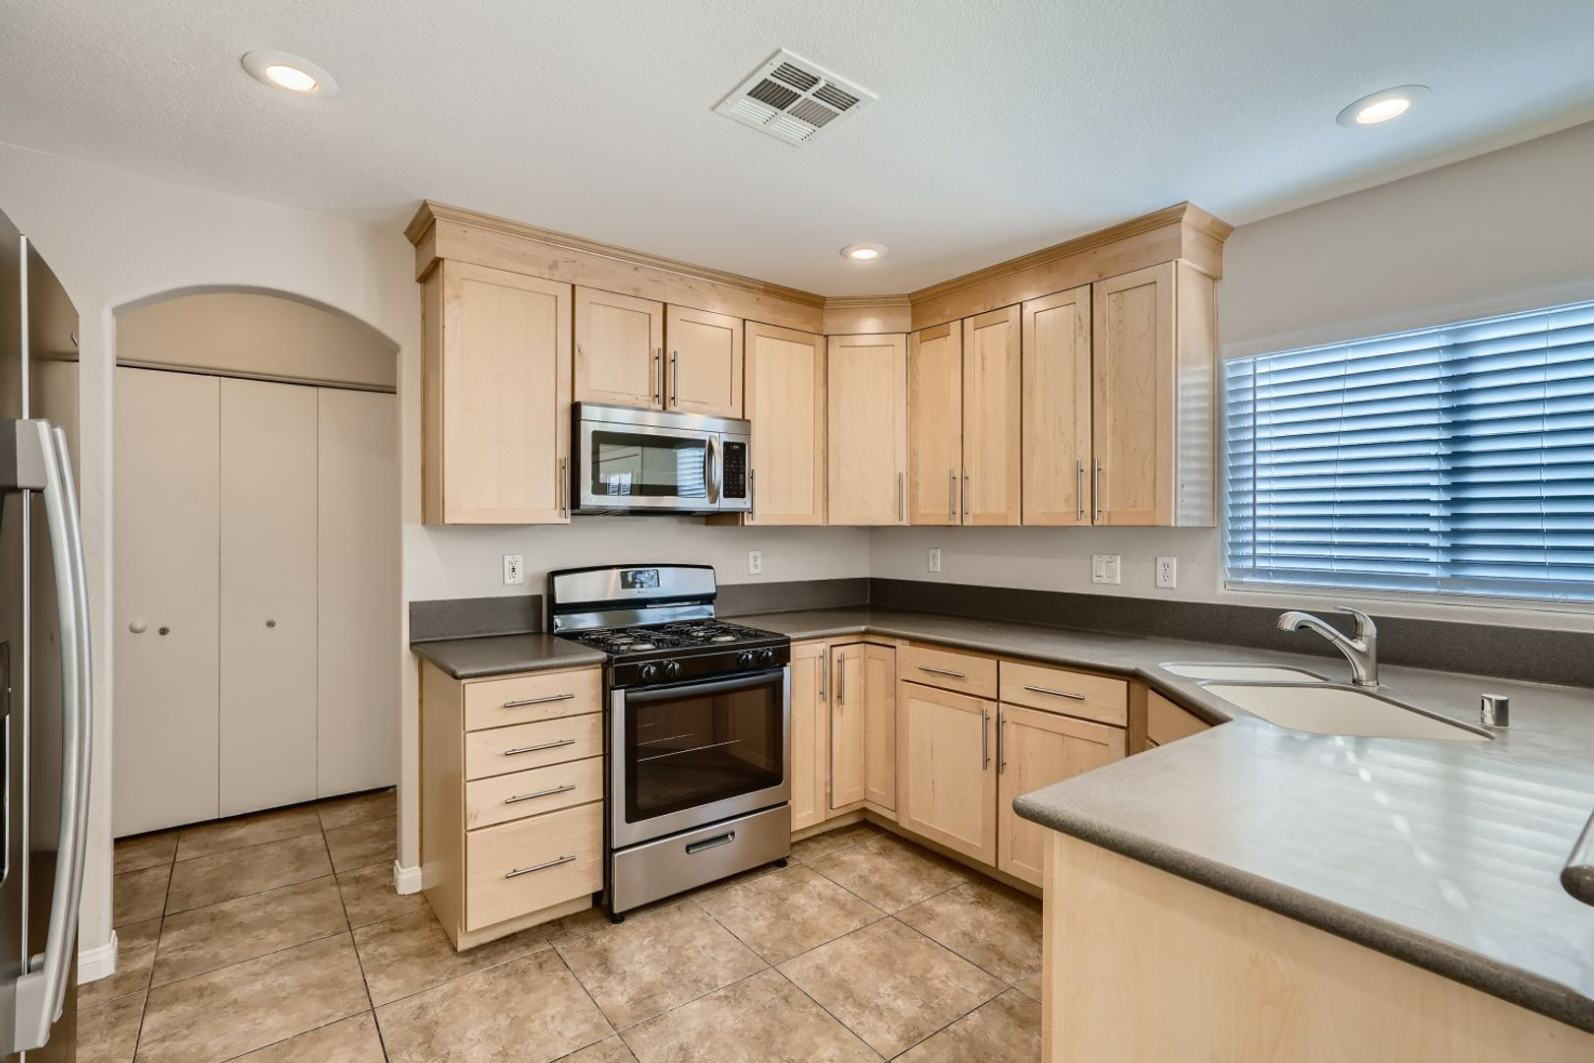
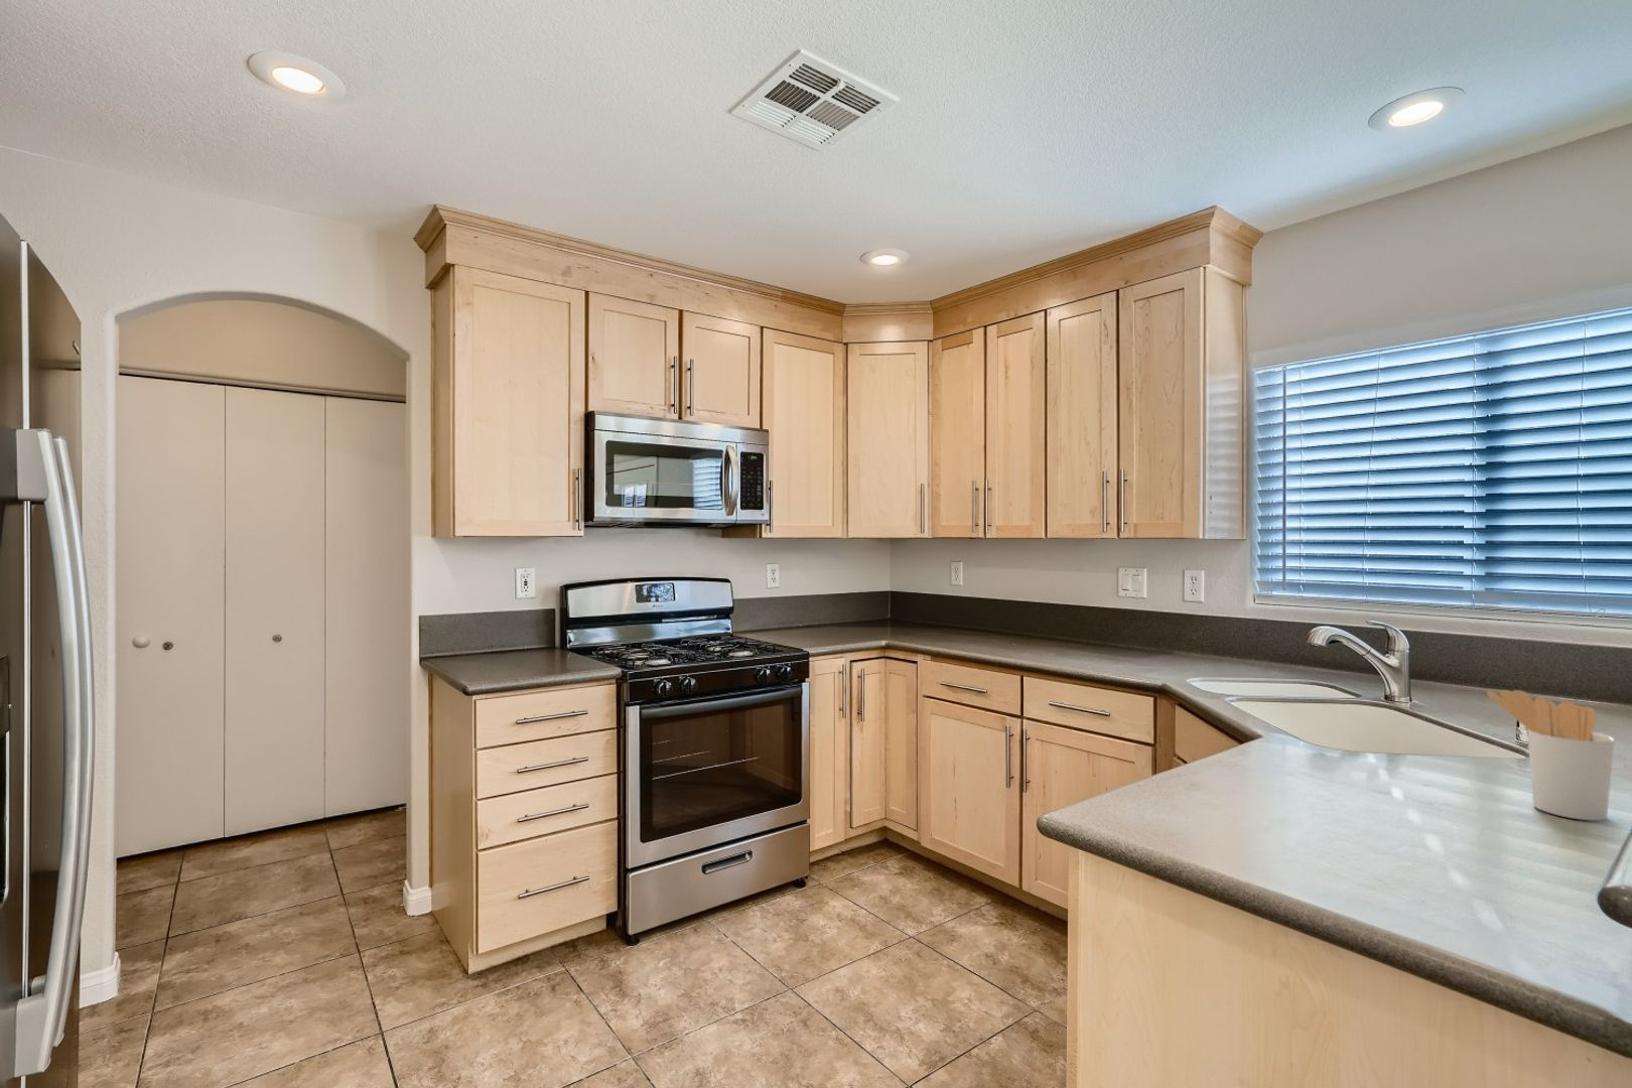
+ utensil holder (1548, 748)
